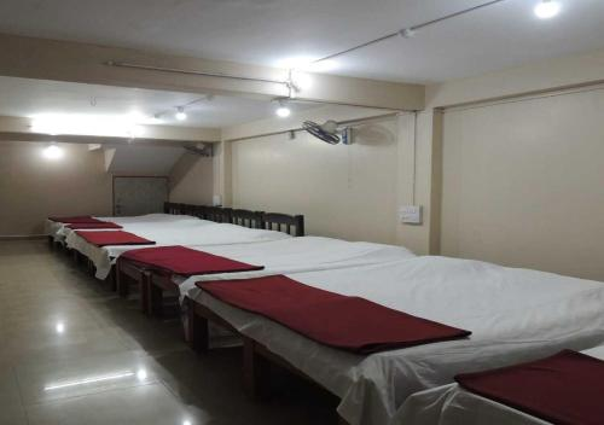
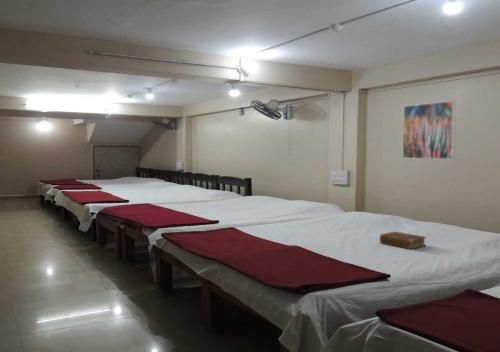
+ book (402, 240)
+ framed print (427, 131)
